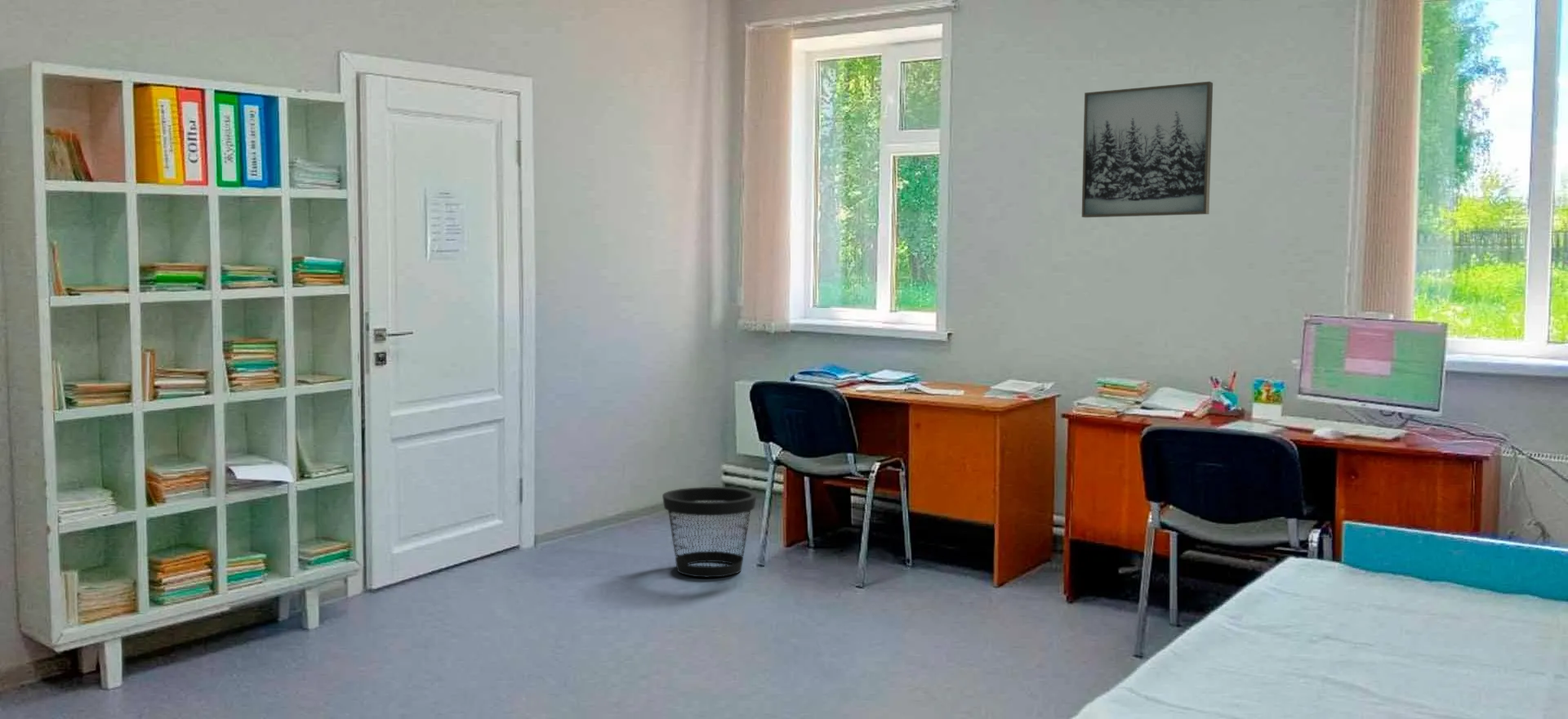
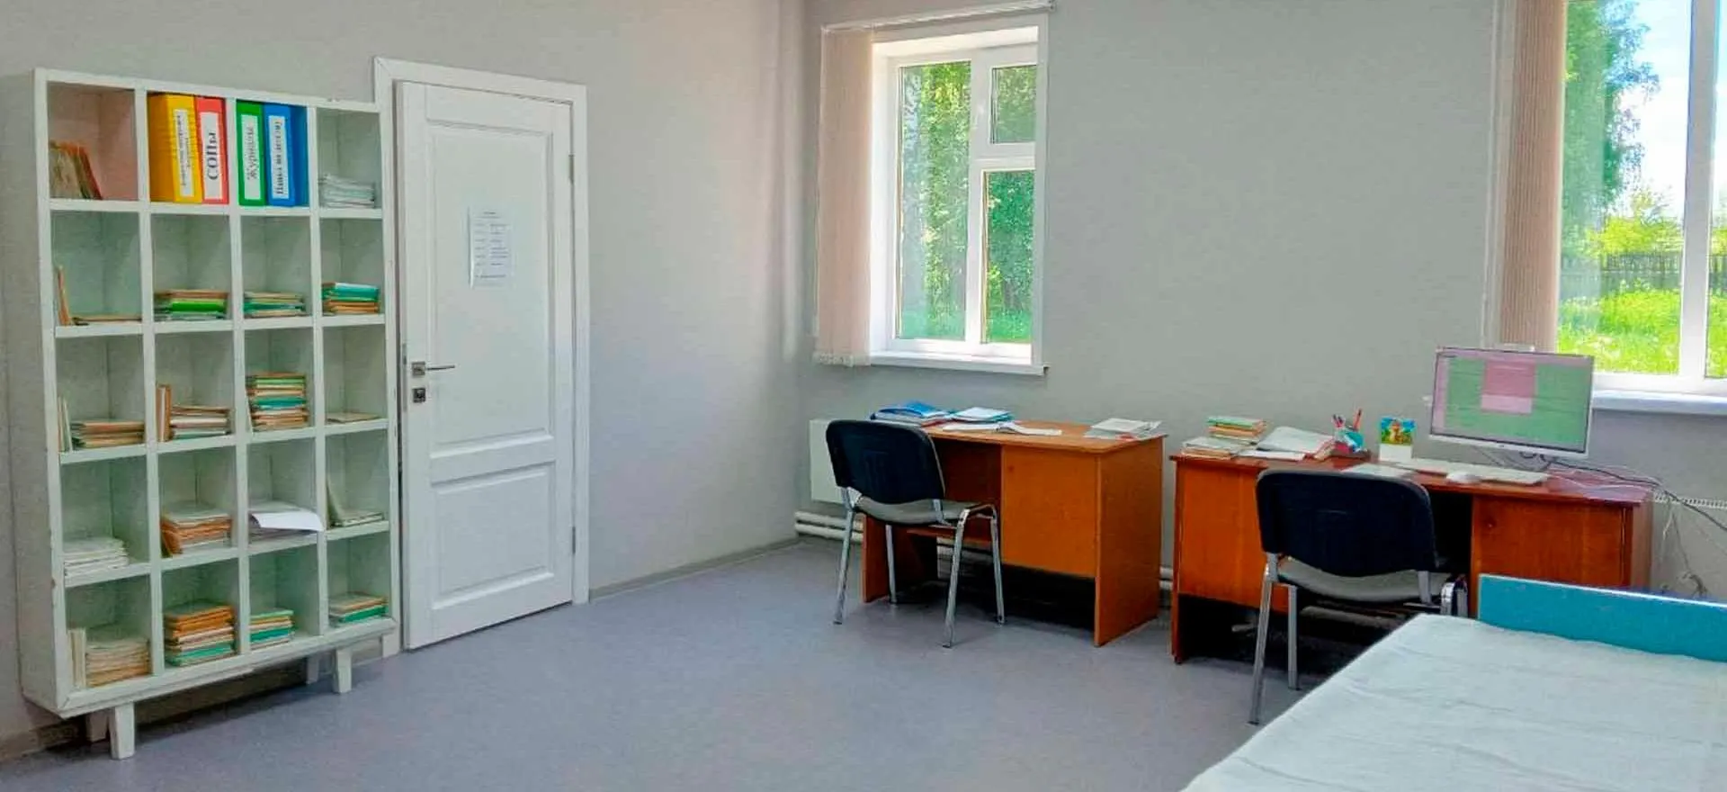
- wall art (1145, 152)
- wastebasket (709, 531)
